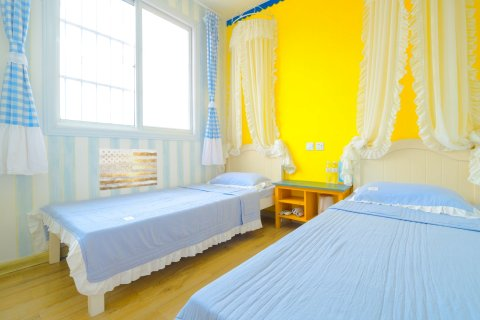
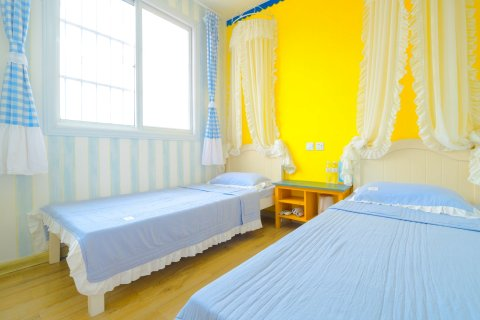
- wall art (130, 168)
